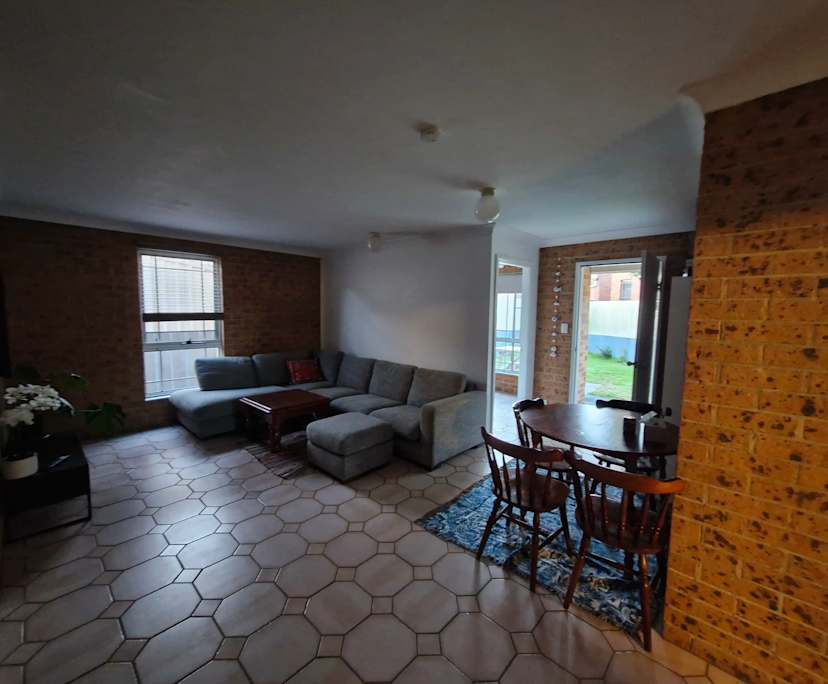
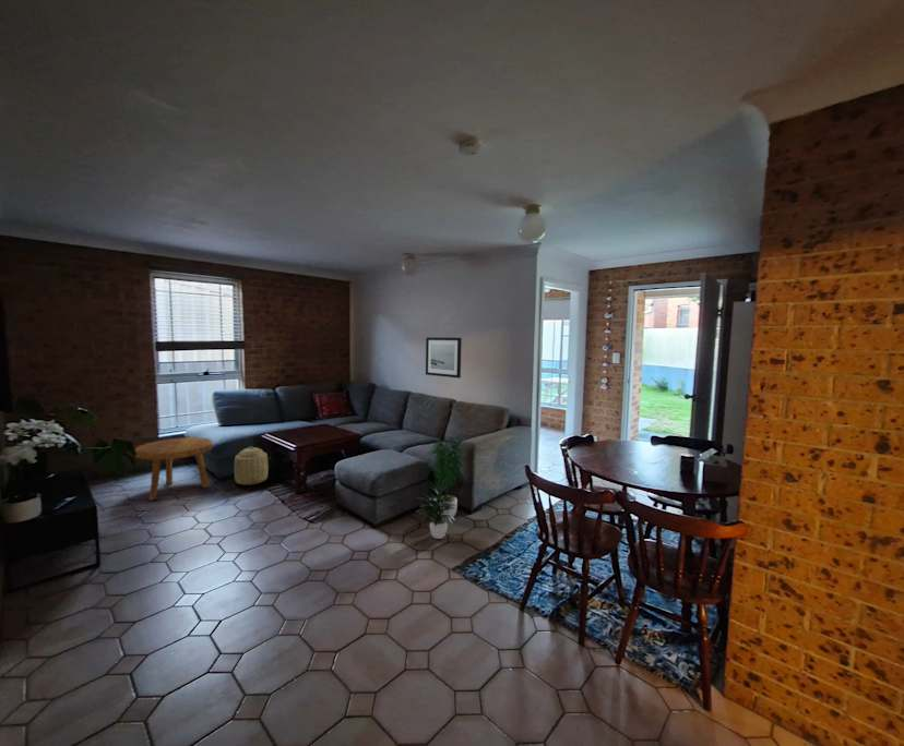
+ potted plant (442, 482)
+ footstool (171, 467)
+ wall art (442, 357)
+ basket (251, 464)
